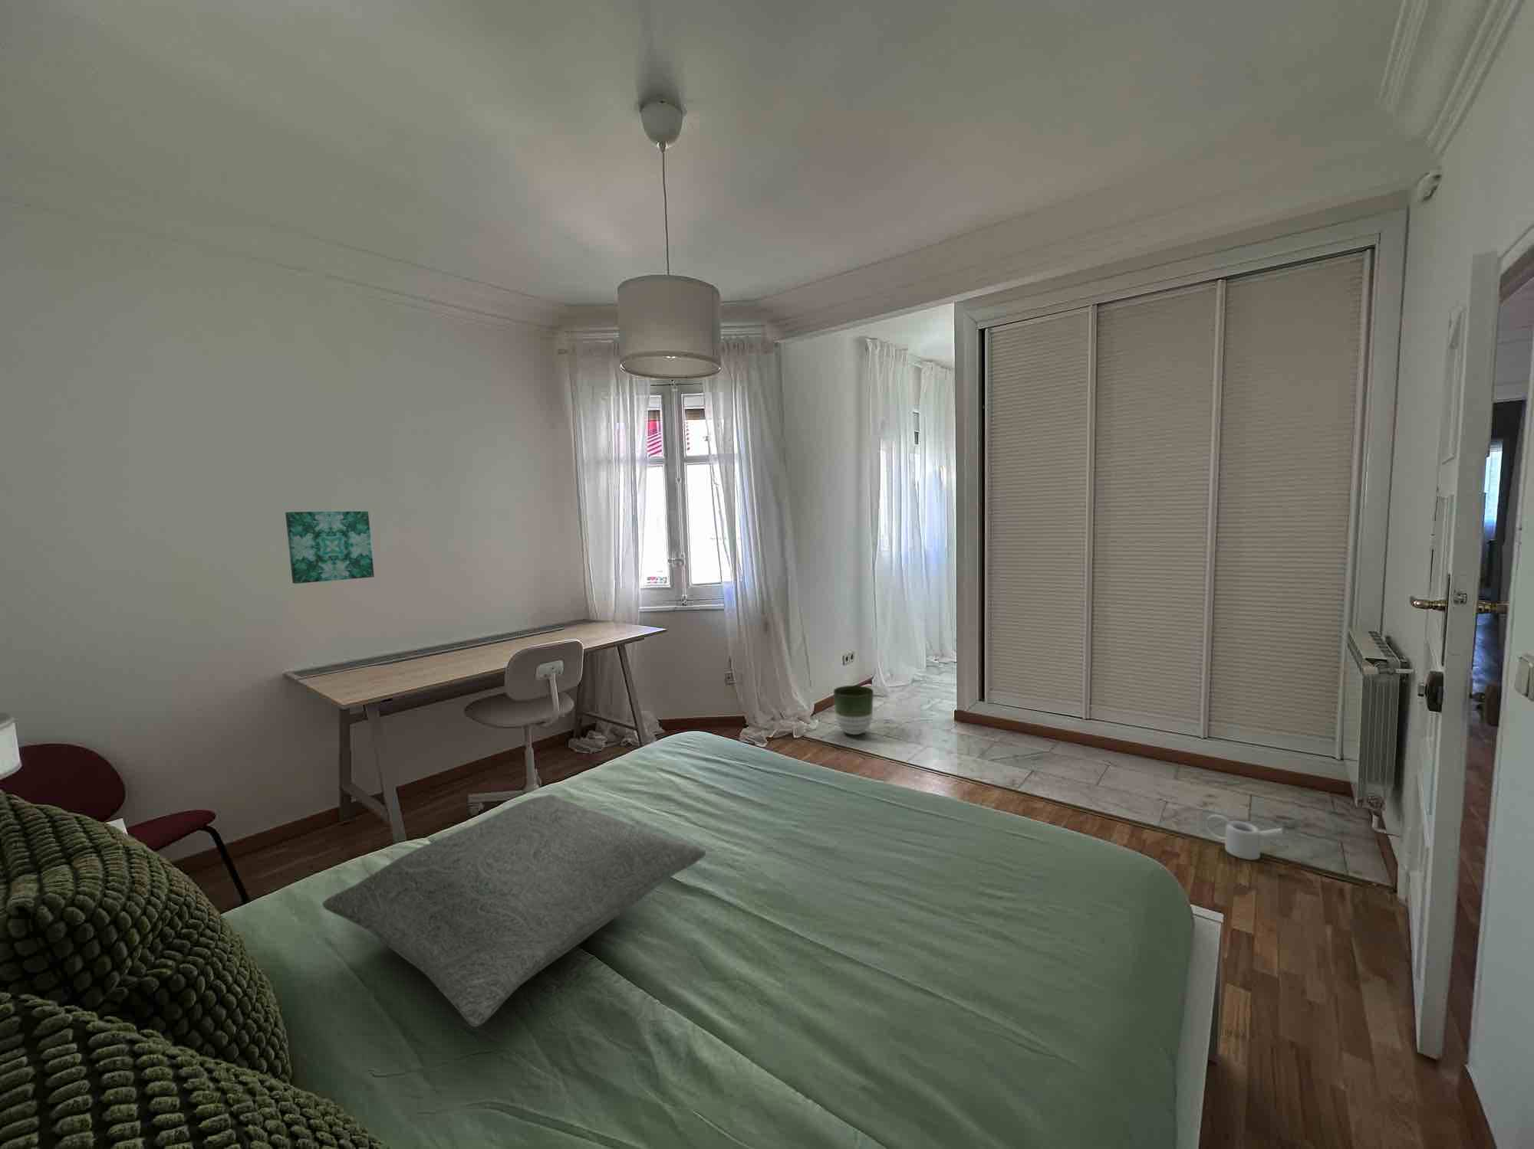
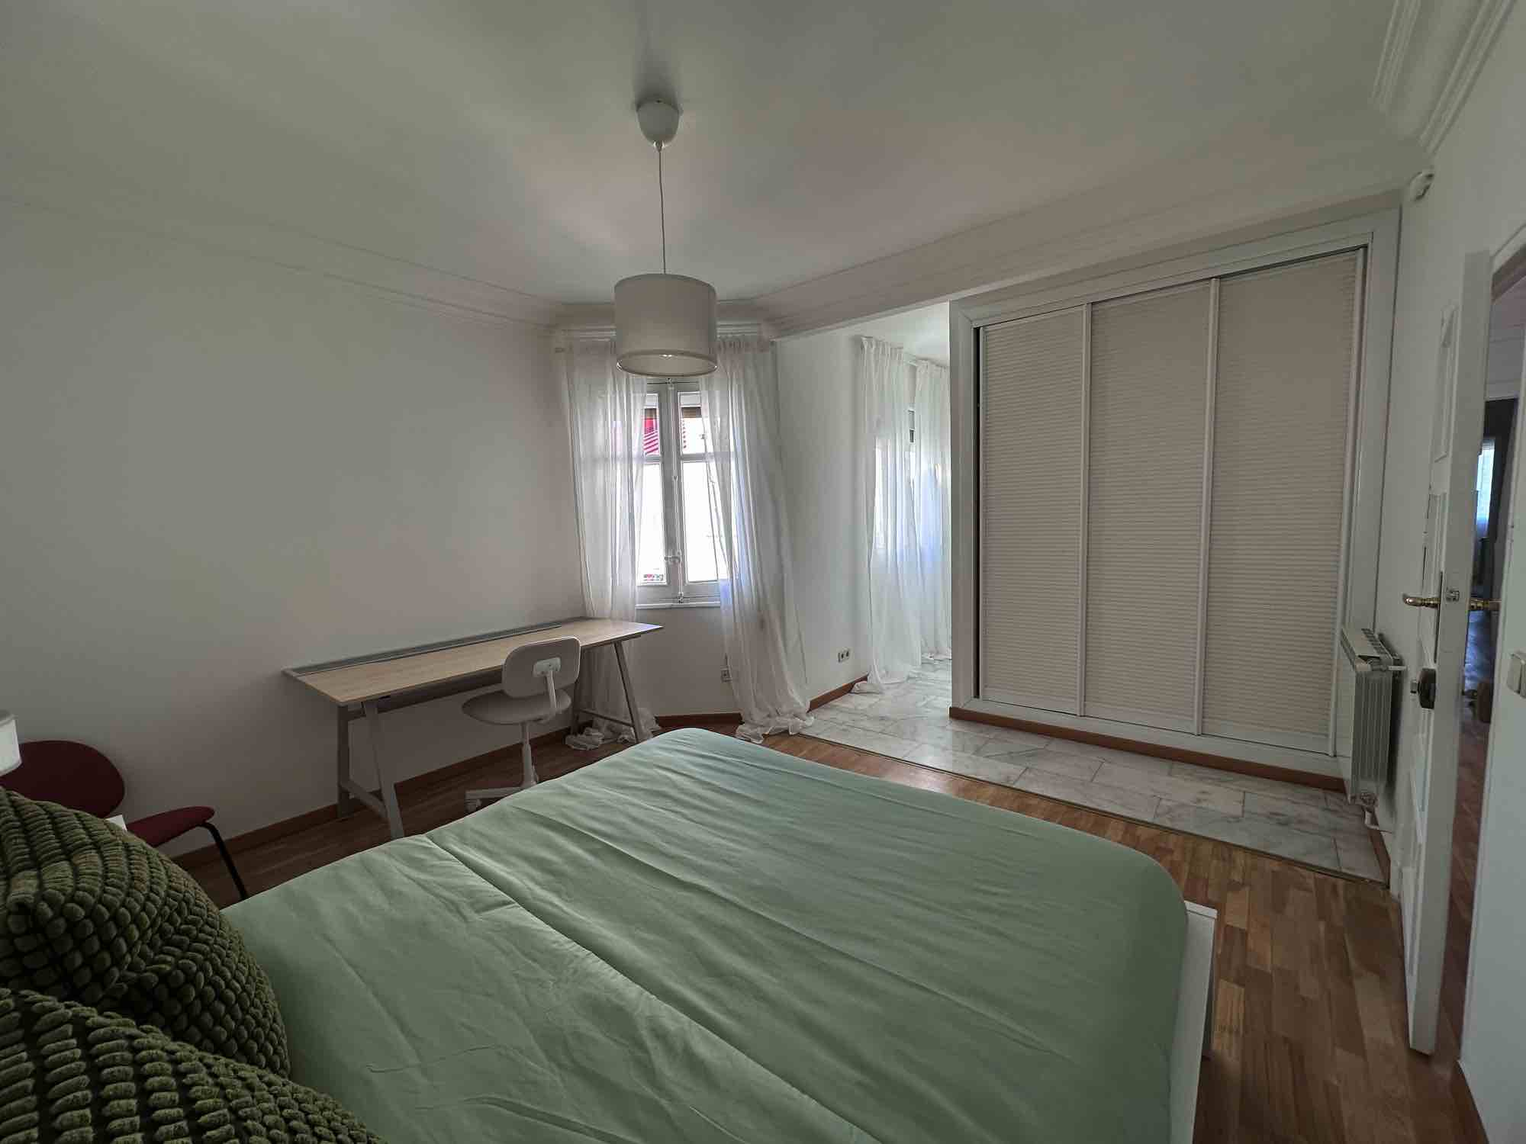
- planter (854, 712)
- wall art (331, 546)
- watering can (1244, 835)
- pillow (524, 877)
